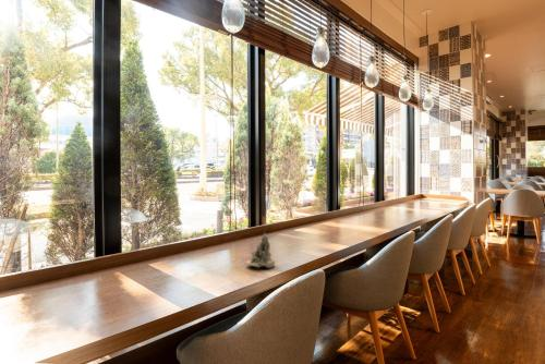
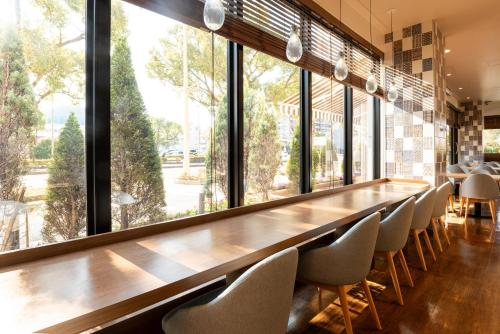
- succulent planter (261, 248)
